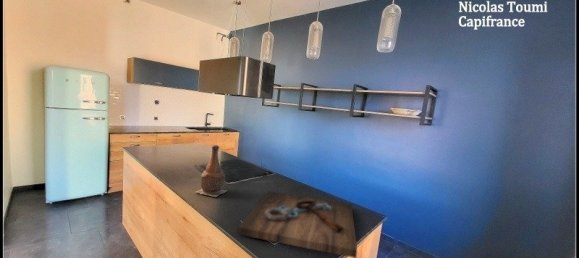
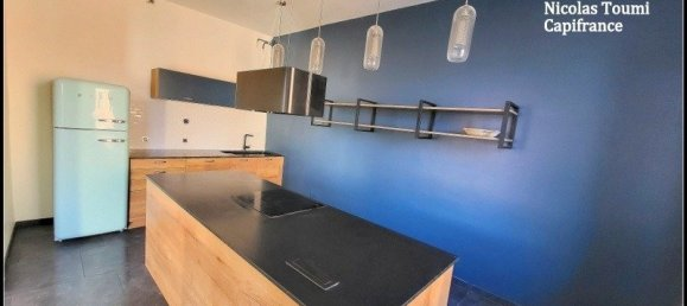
- cutting board (303, 213)
- bottle (213, 168)
